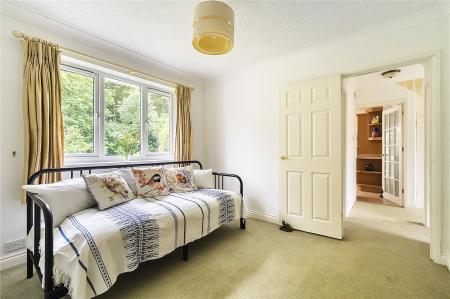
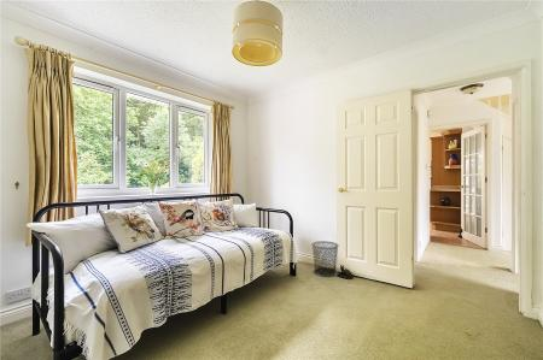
+ waste bin (325, 258)
